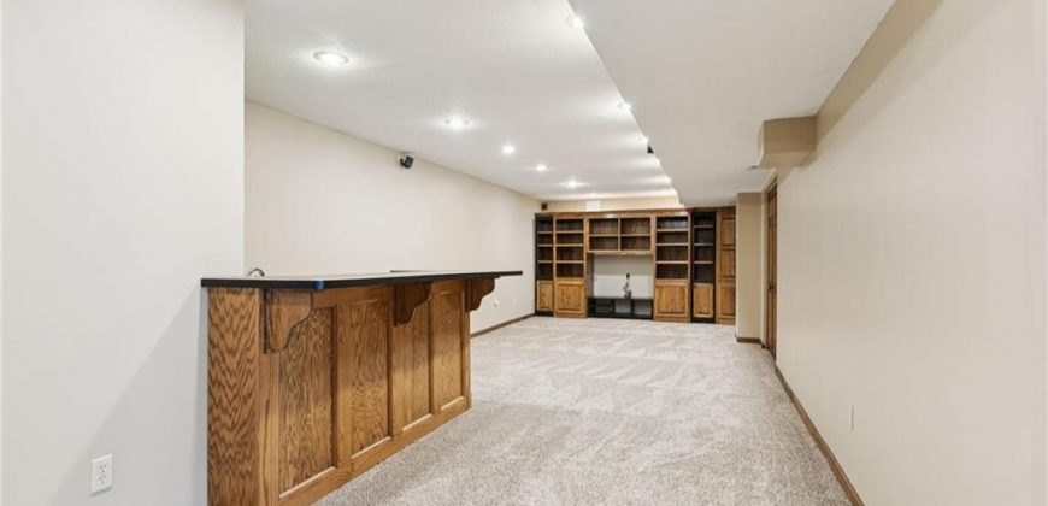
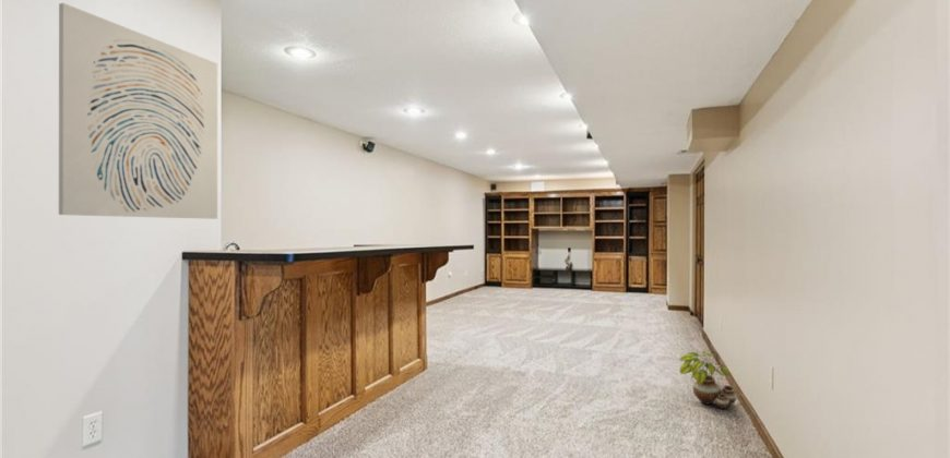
+ wall art (150, 128)
+ potted plant (708, 377)
